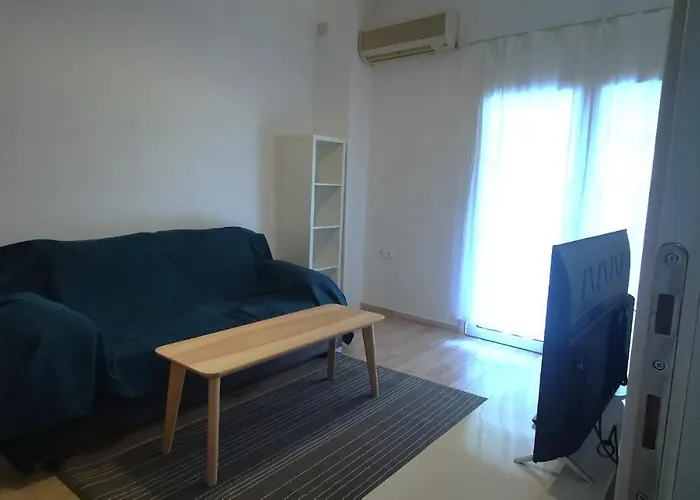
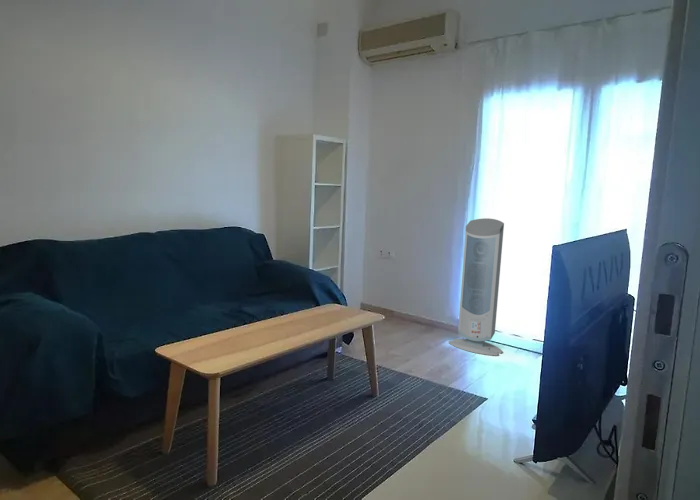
+ air purifier (480, 284)
